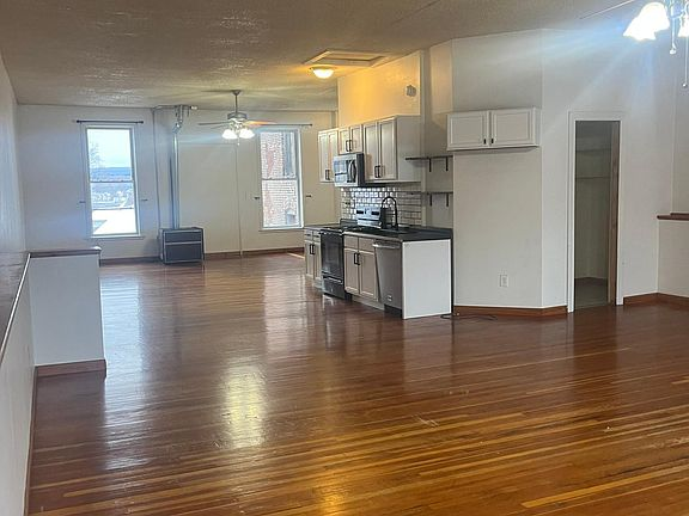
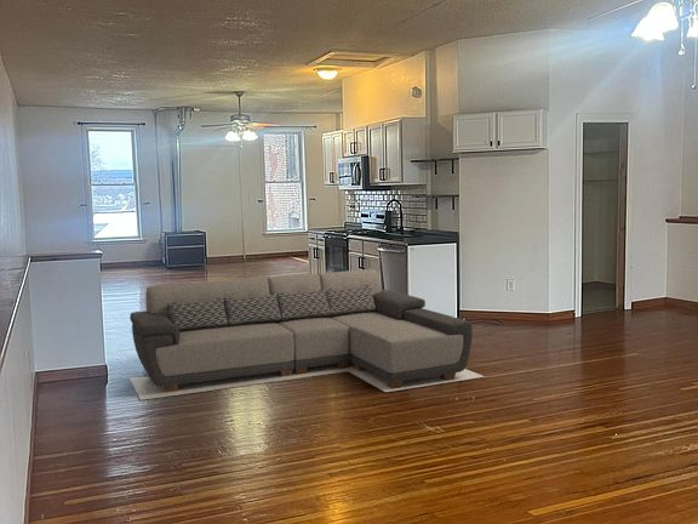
+ sectional sofa (297, 330)
